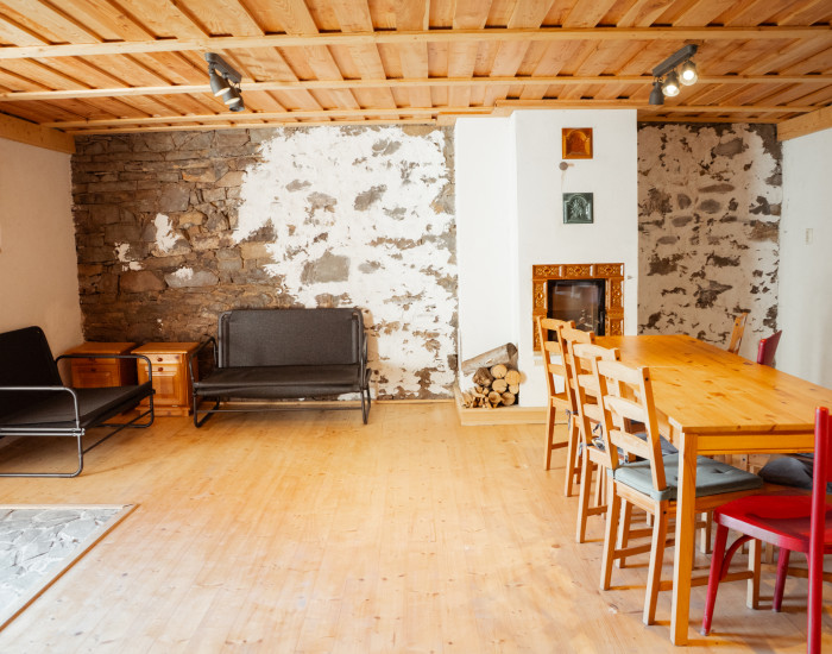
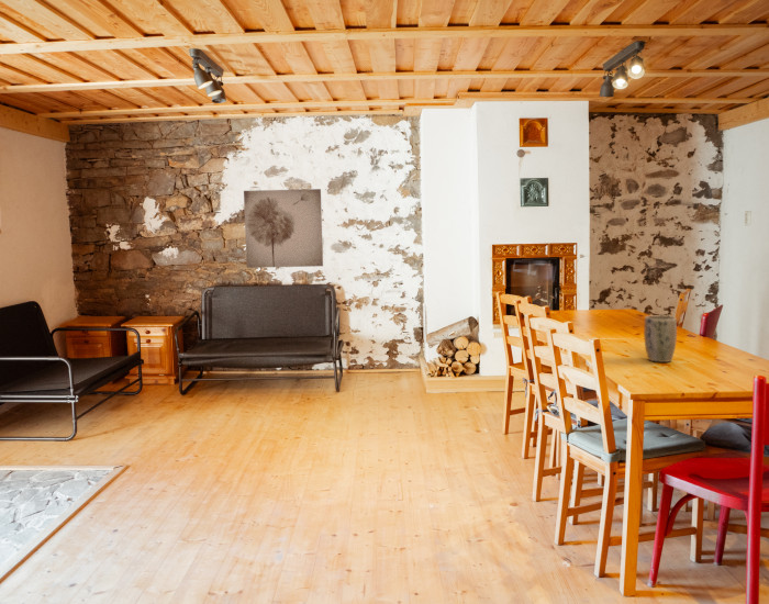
+ plant pot (659, 338)
+ wall art (283, 228)
